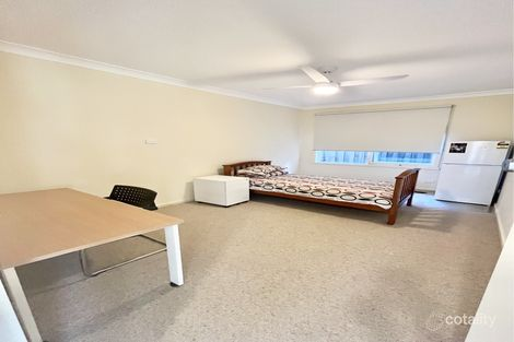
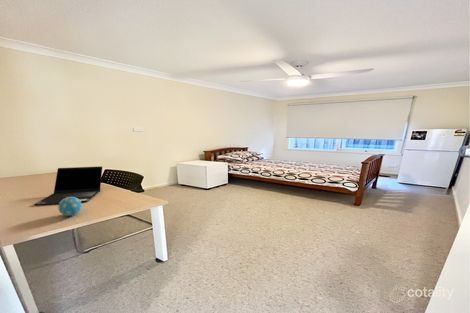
+ laptop computer (71, 184)
+ decorative egg (70, 206)
